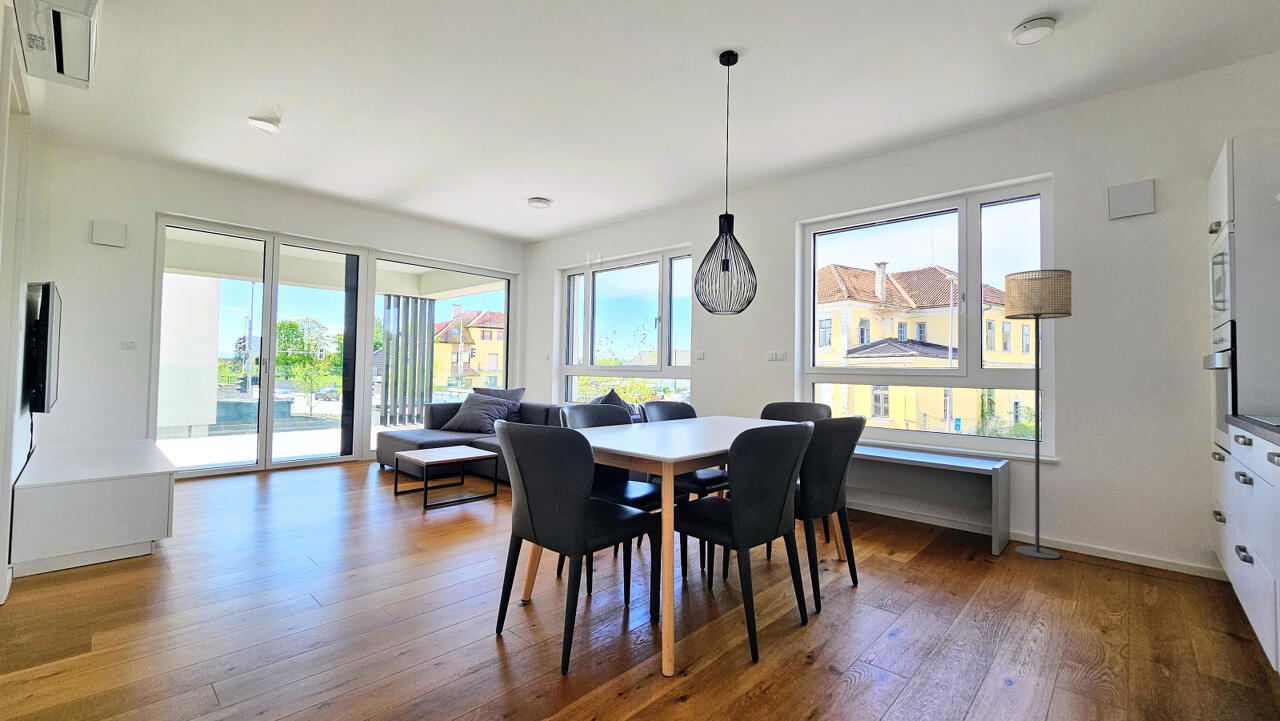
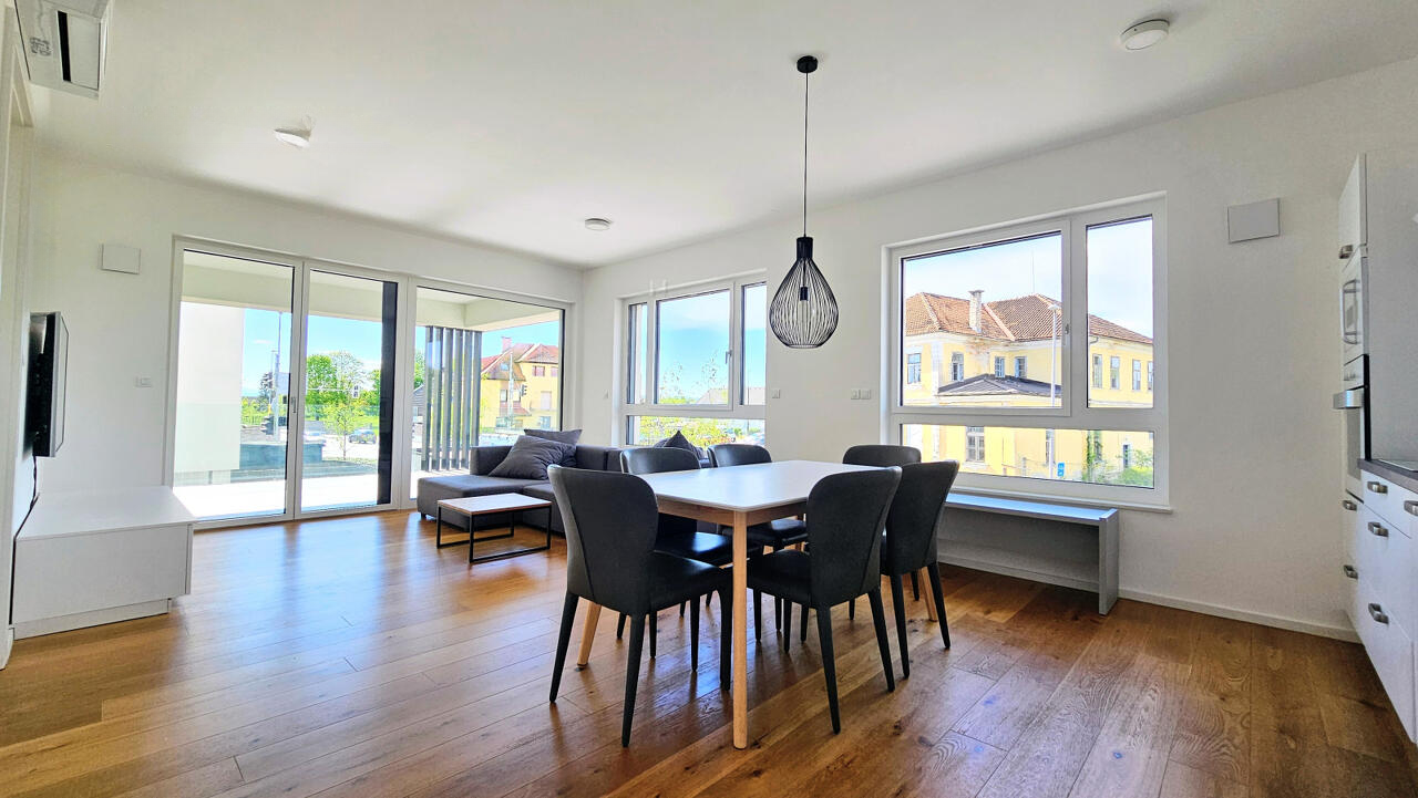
- floor lamp (1037, 413)
